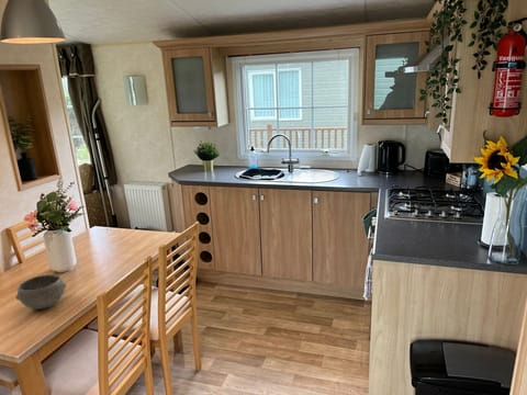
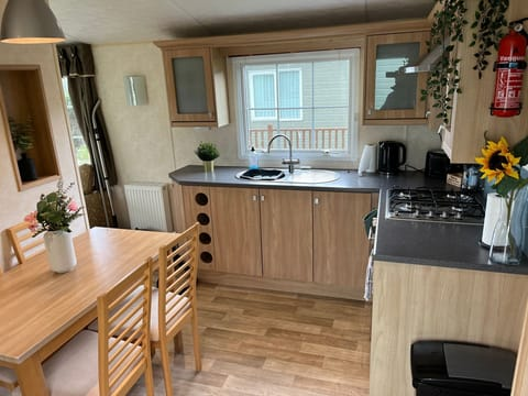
- bowl (42, 293)
